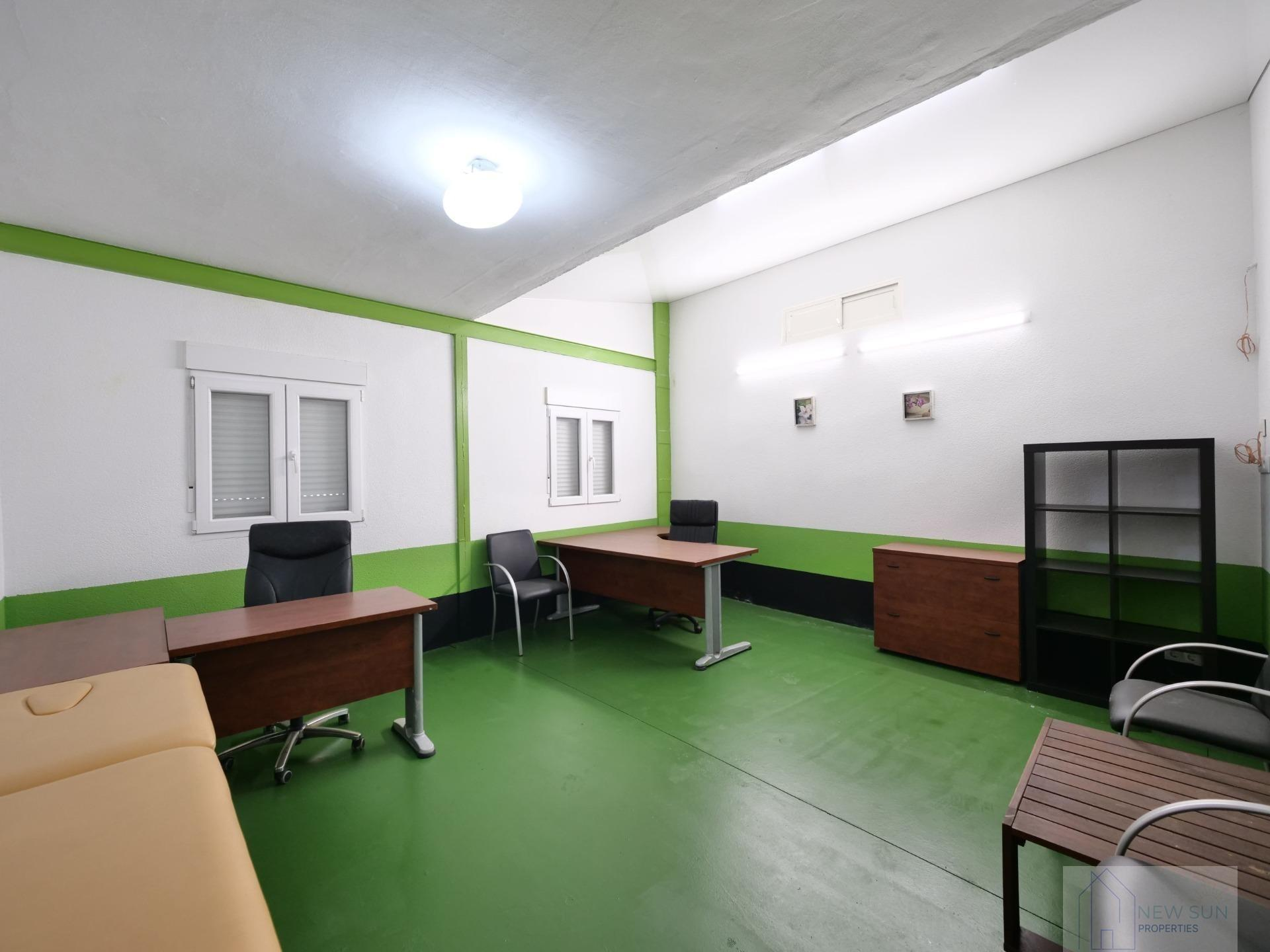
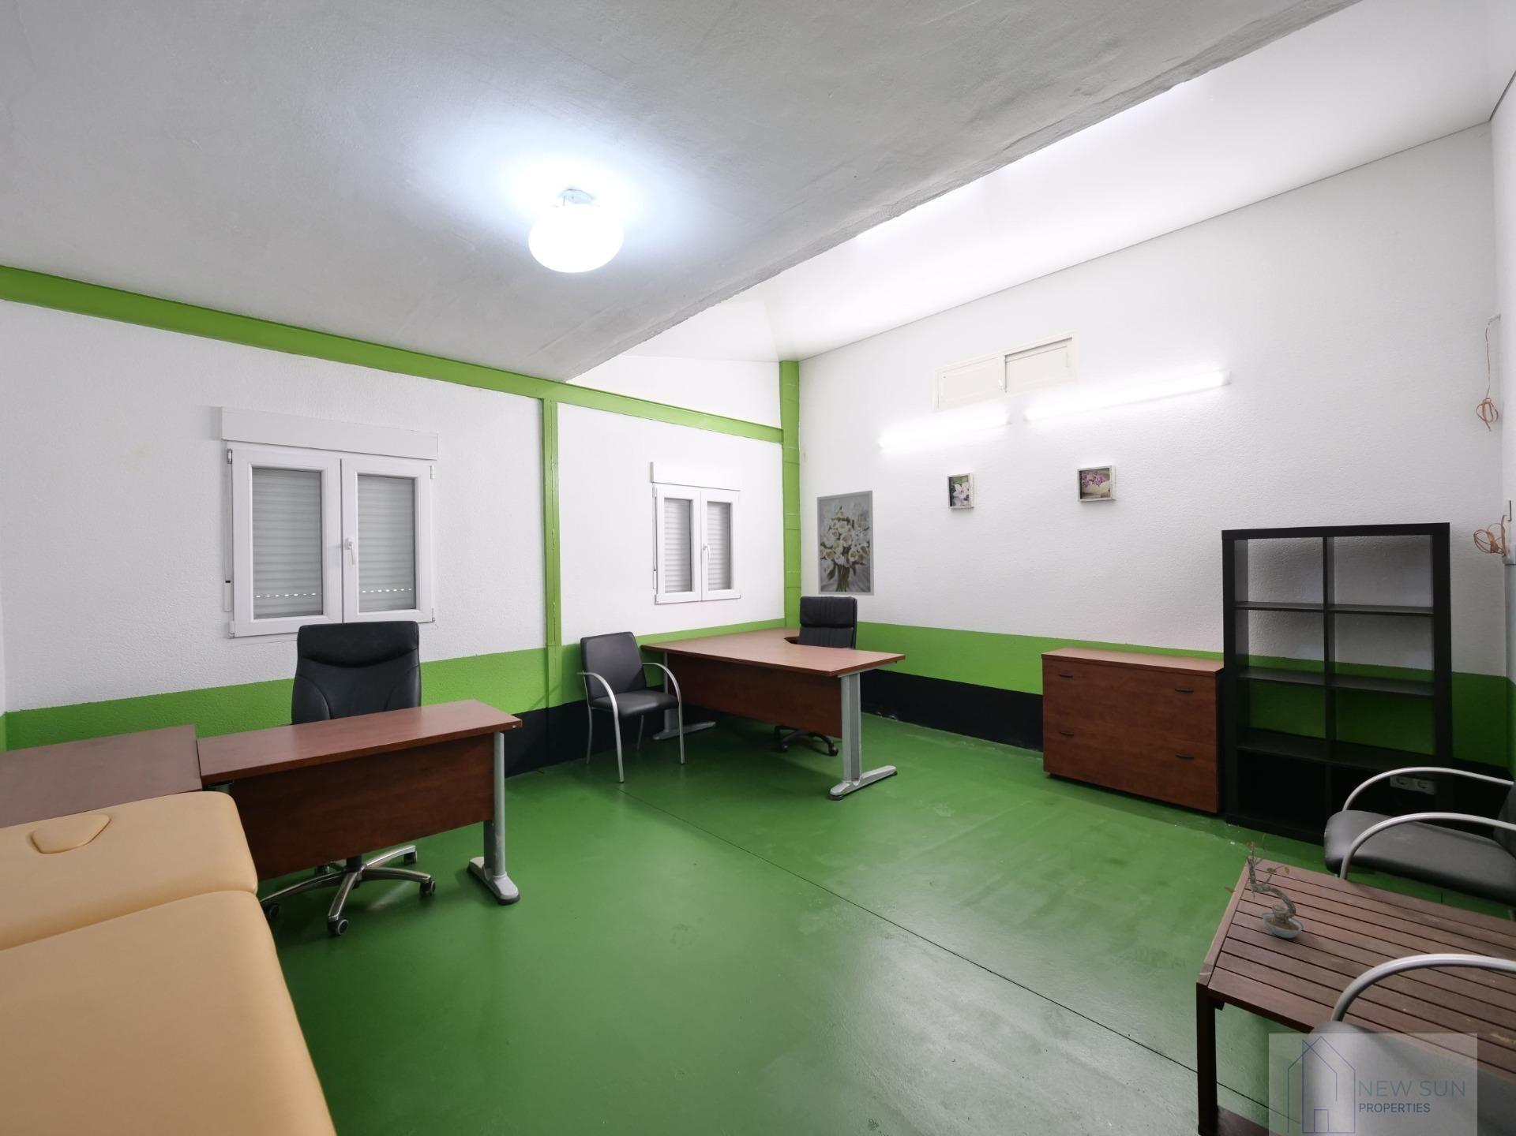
+ plant (1257, 885)
+ wall art (844, 544)
